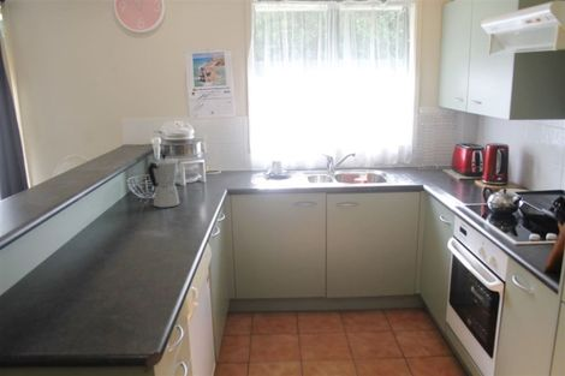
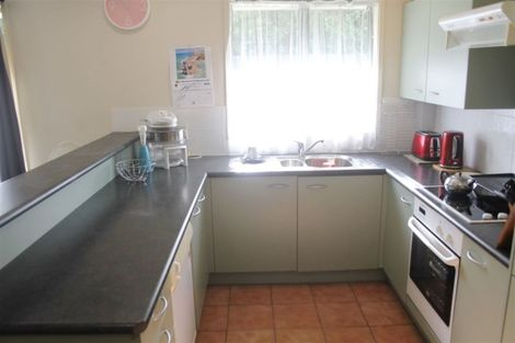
- moka pot (163, 179)
